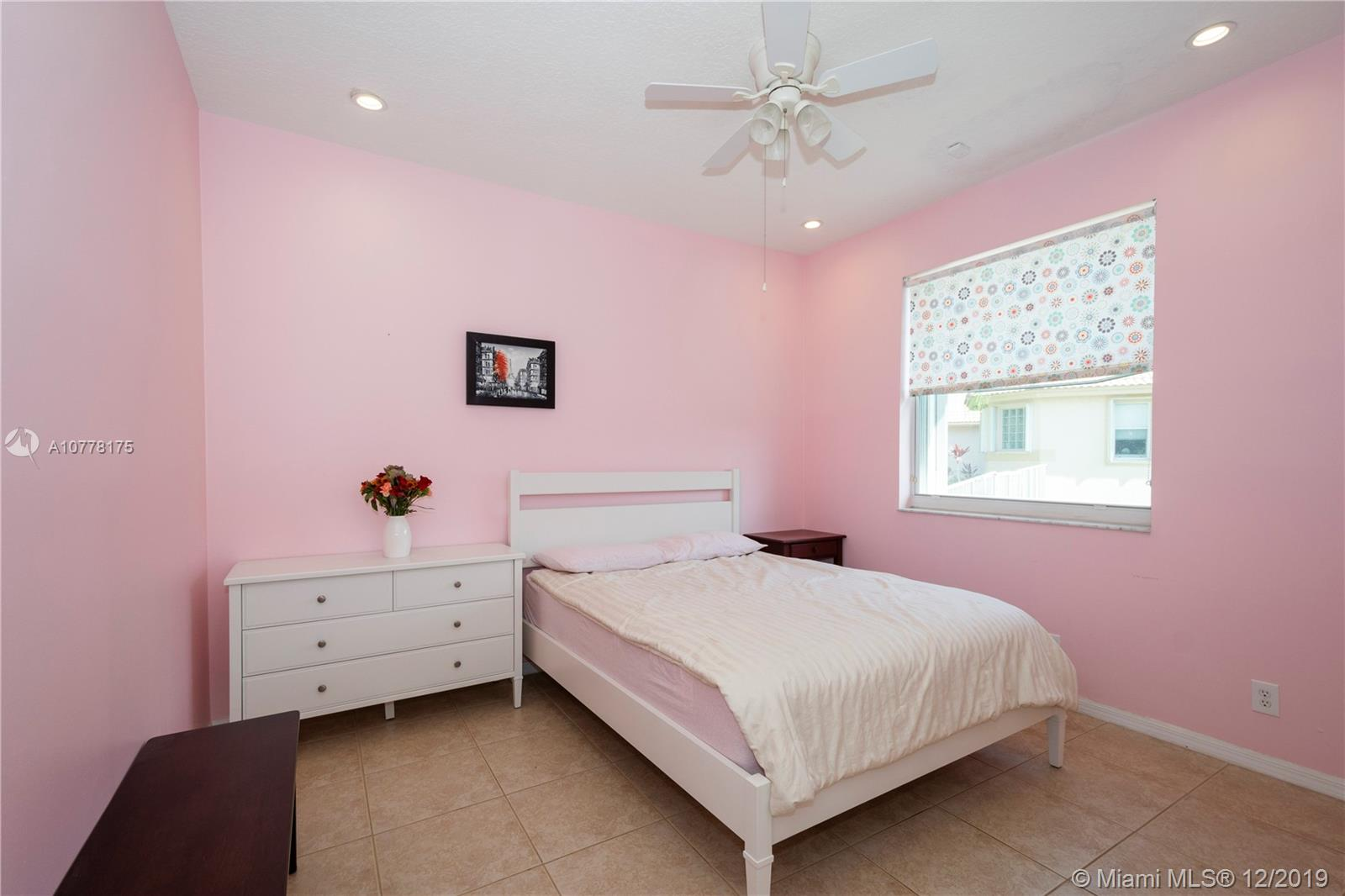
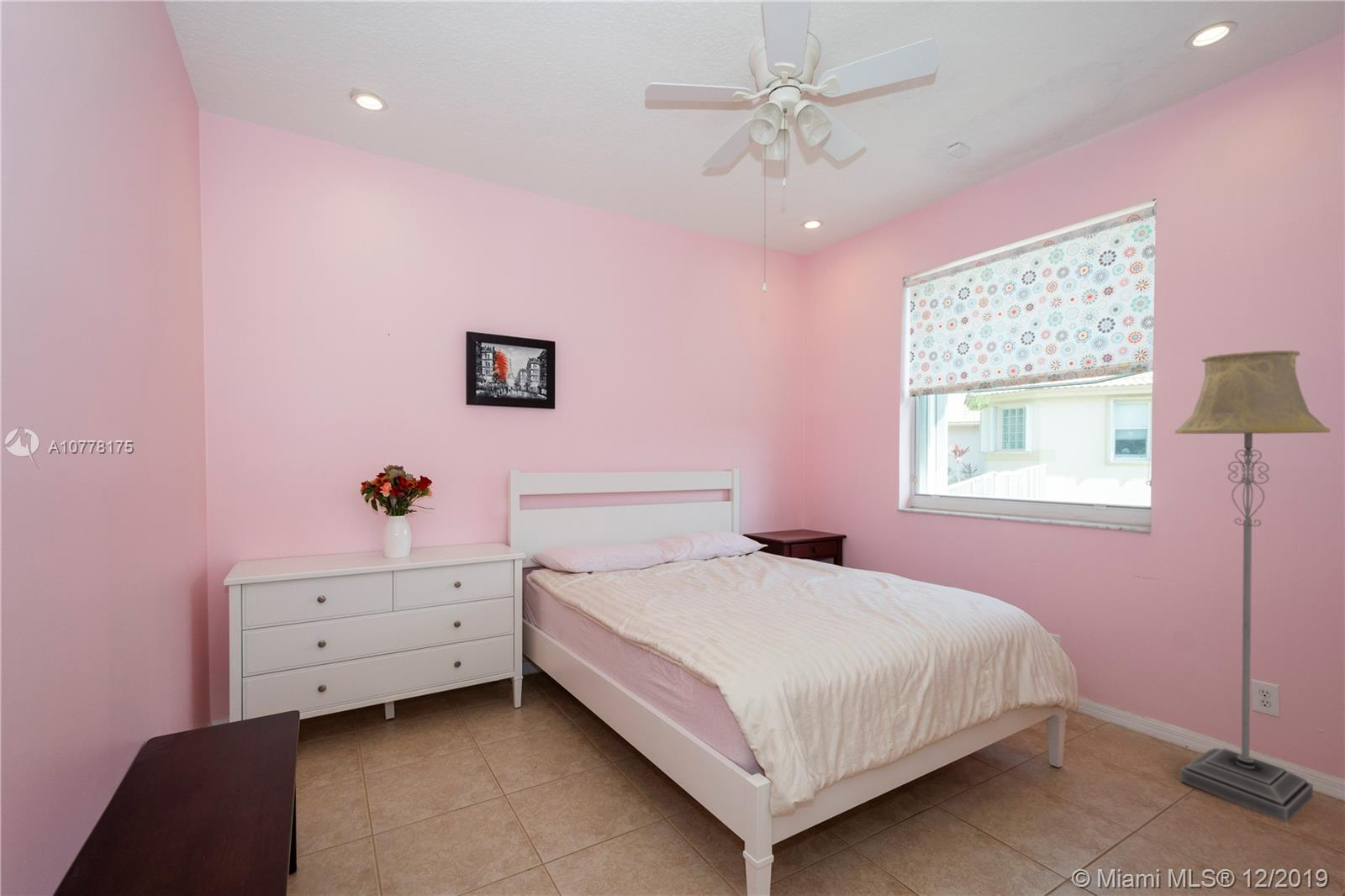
+ floor lamp (1247, 573)
